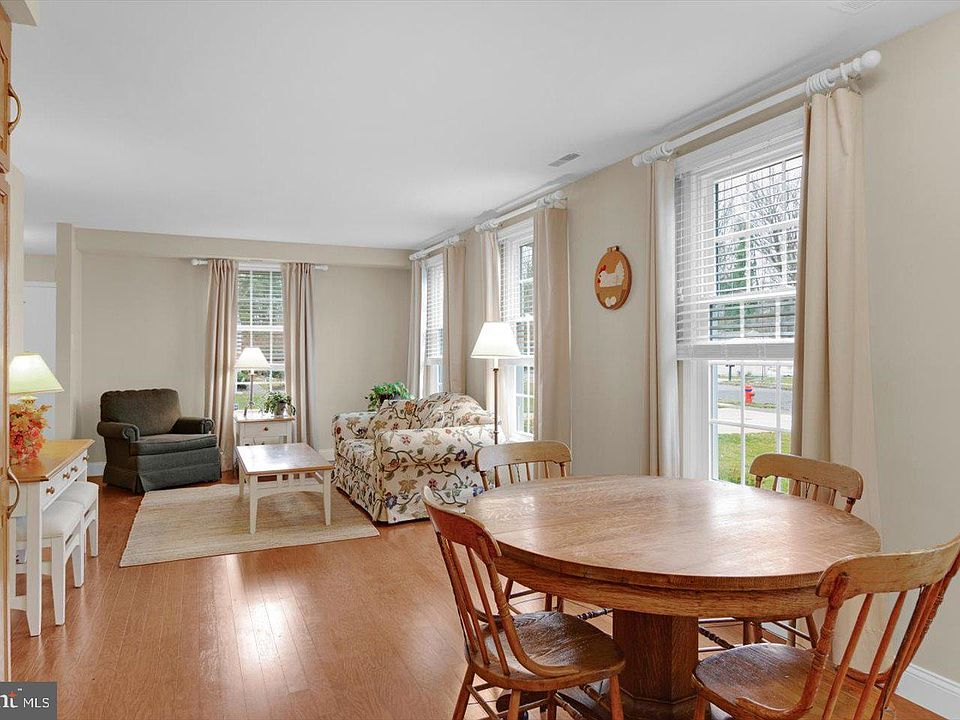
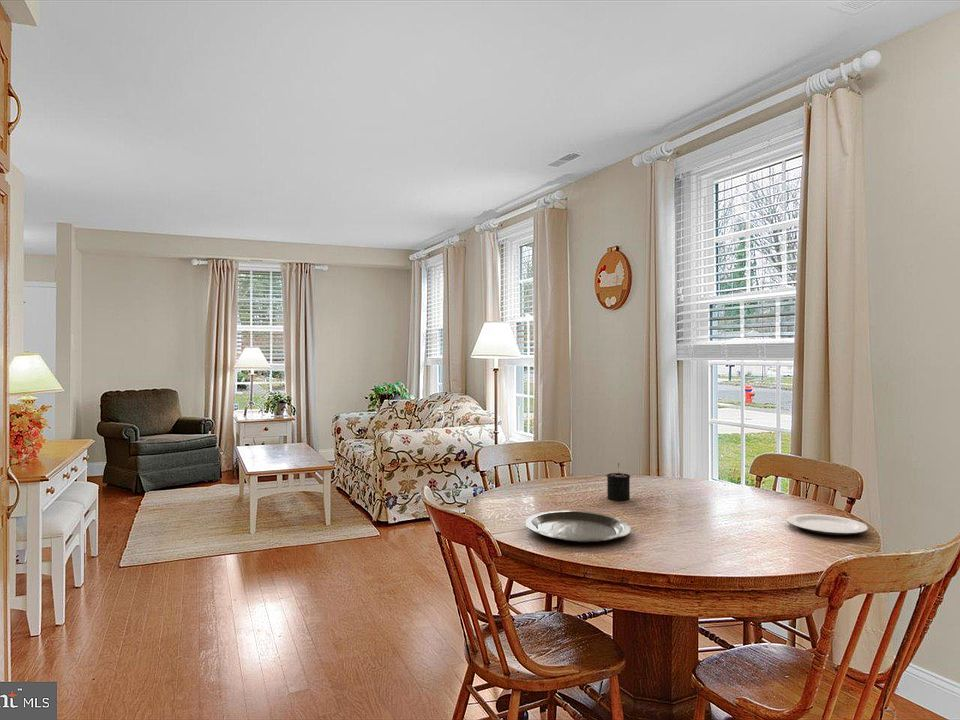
+ plate (577, 526)
+ candle (618, 481)
+ plate (826, 525)
